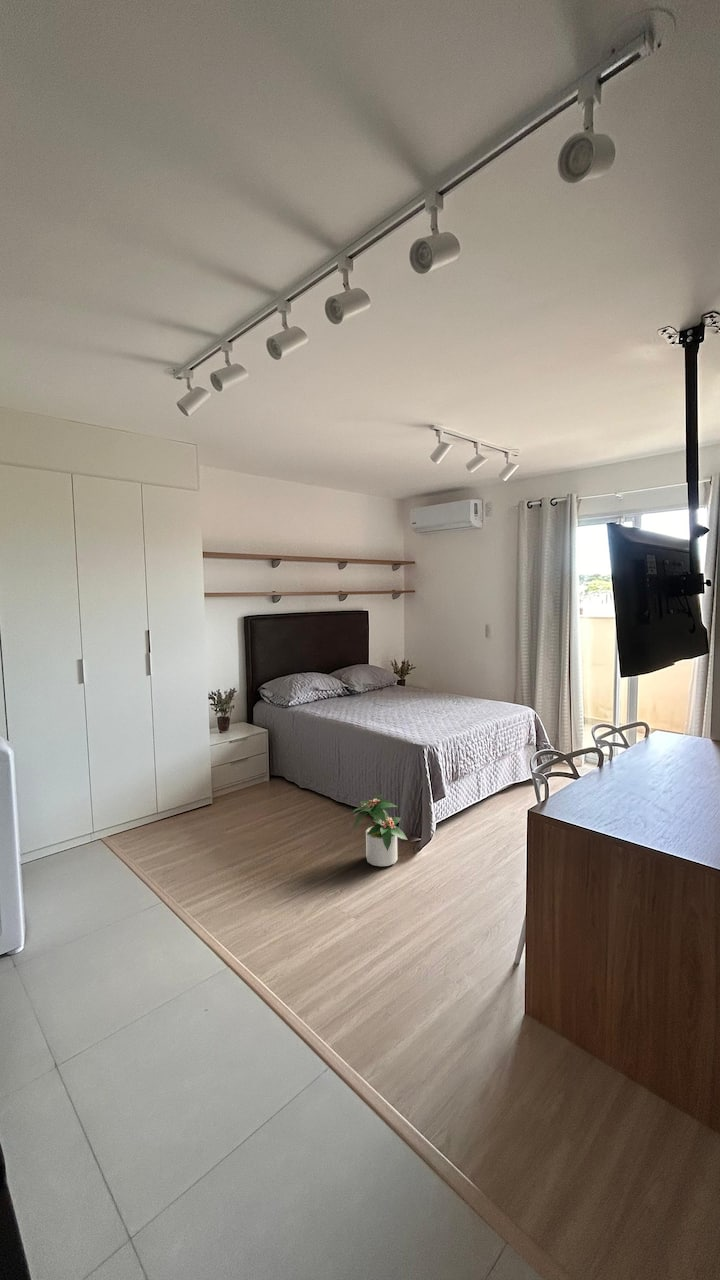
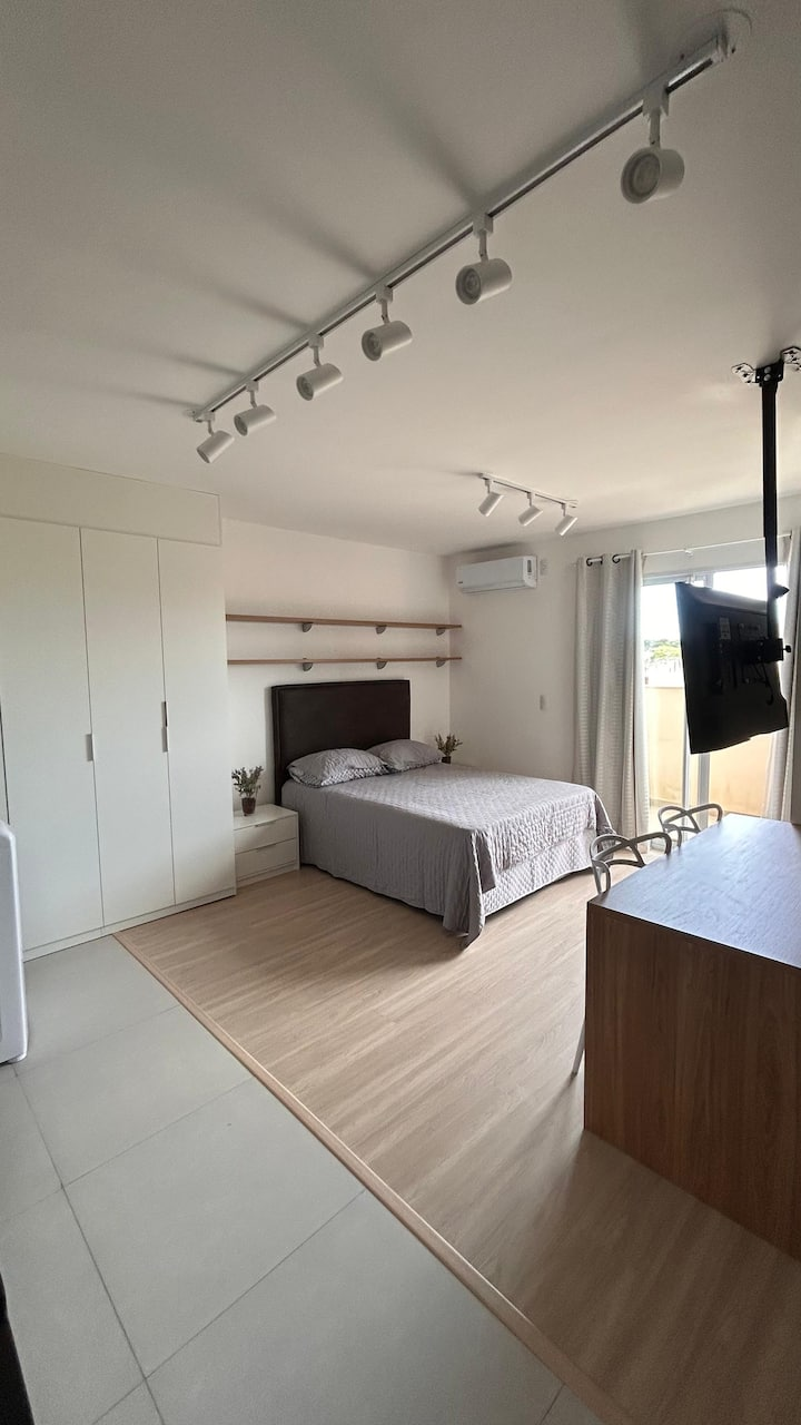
- potted plant (376, 829)
